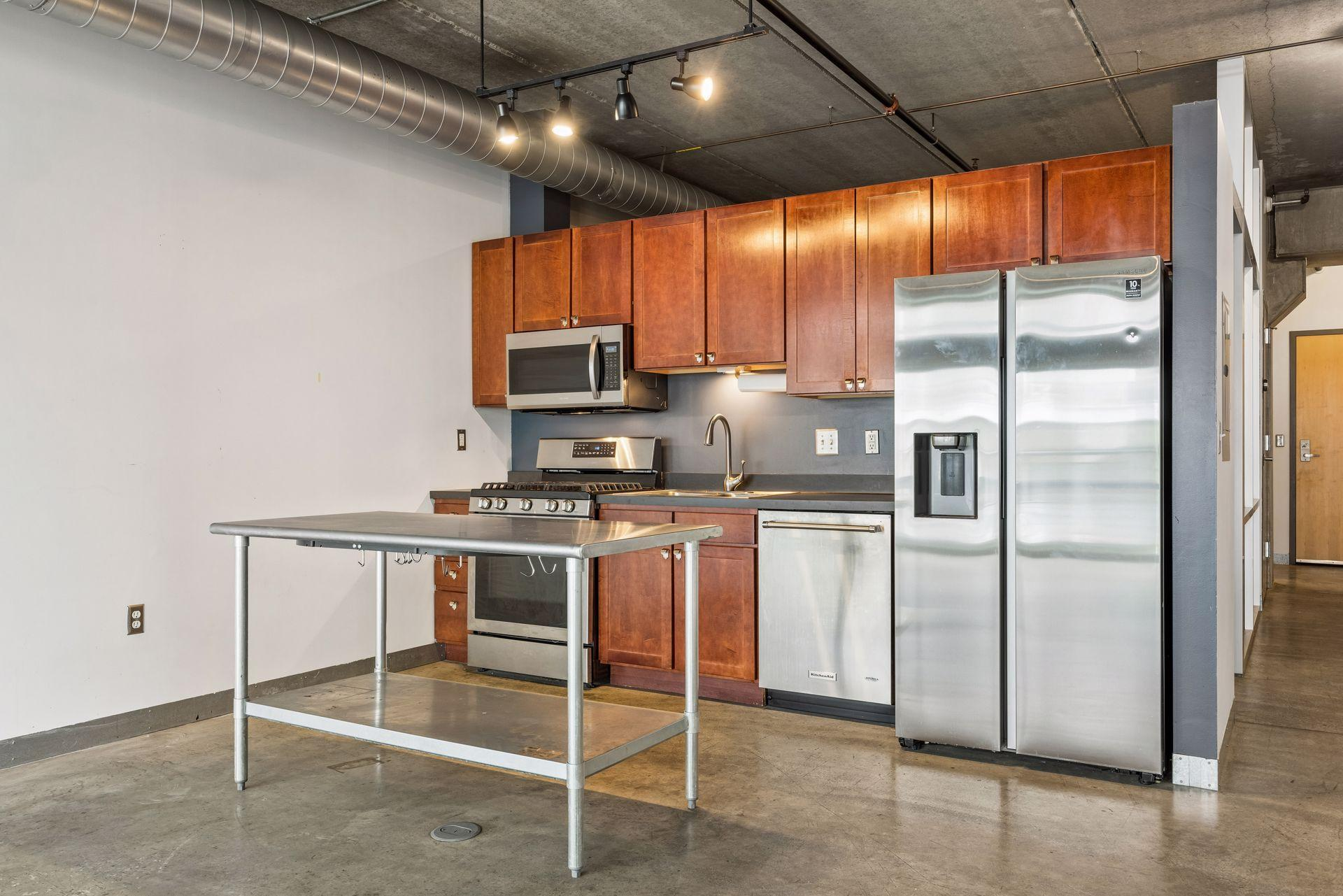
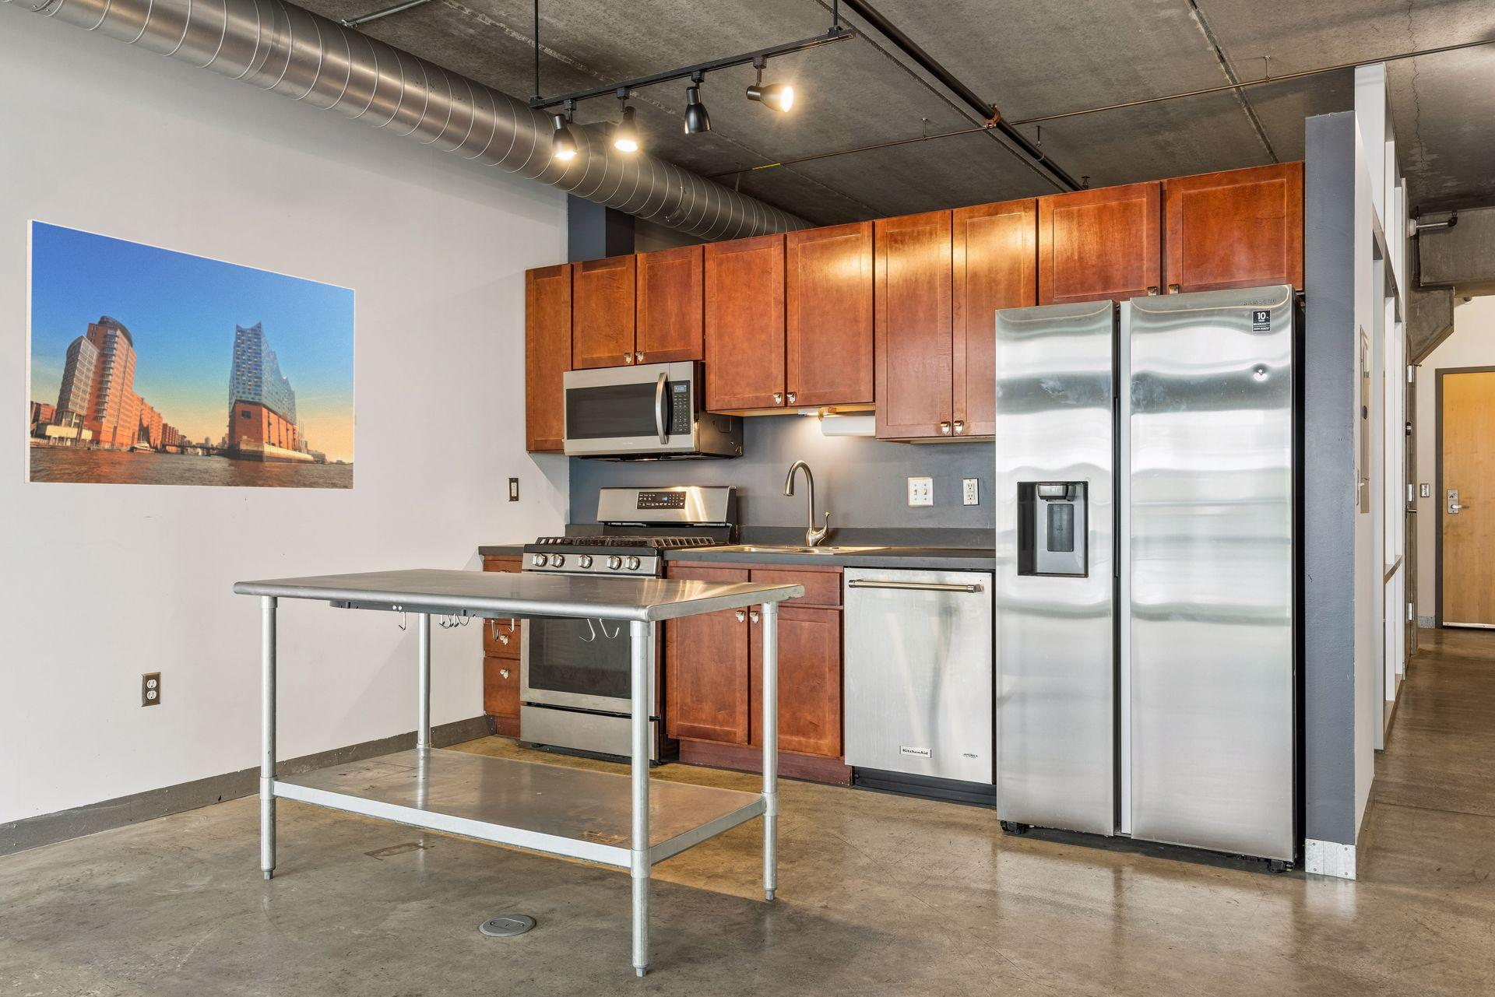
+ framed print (212, 373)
